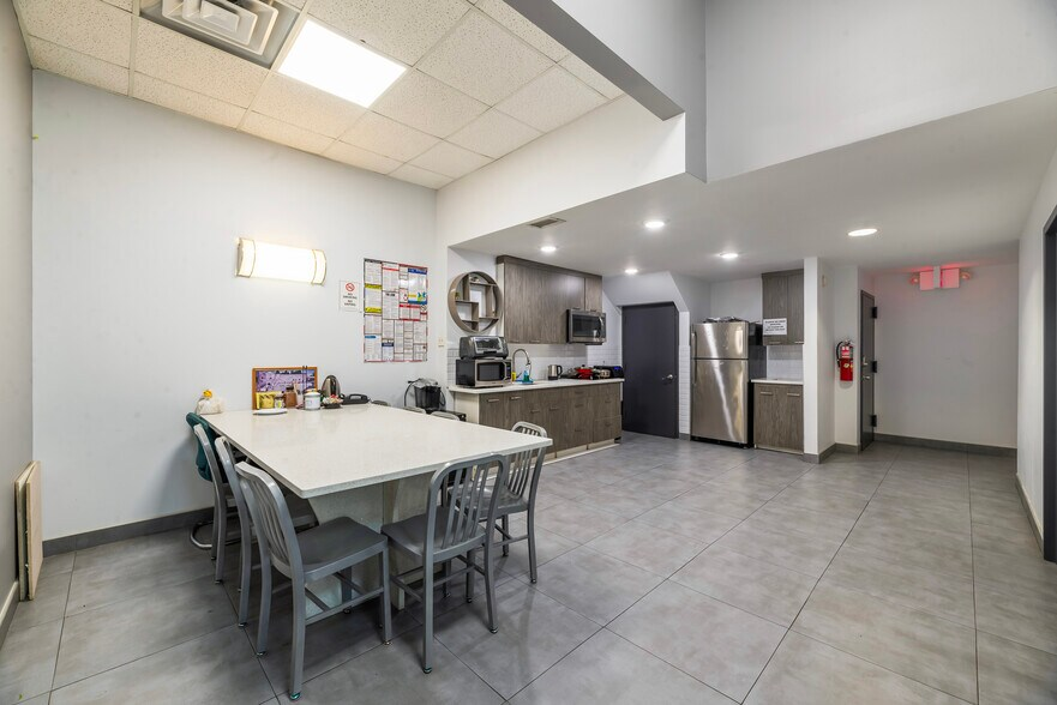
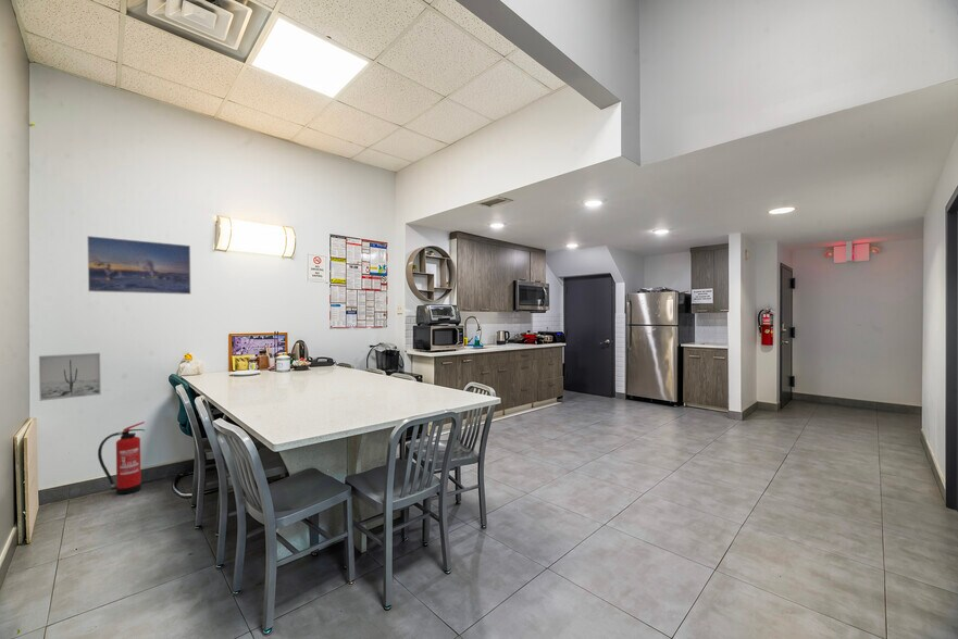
+ fire extinguisher (122, 459)
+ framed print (142, 266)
+ wall art (71, 375)
